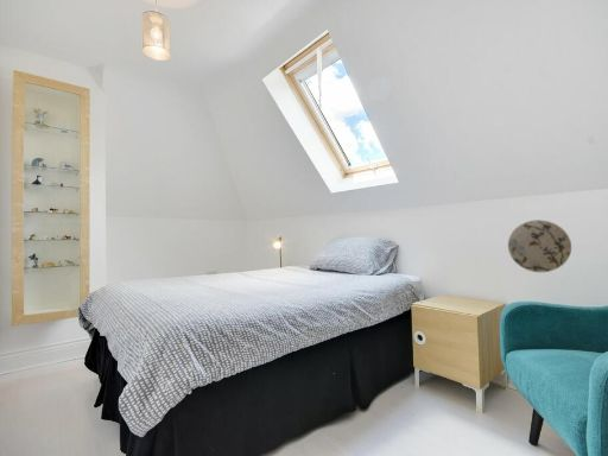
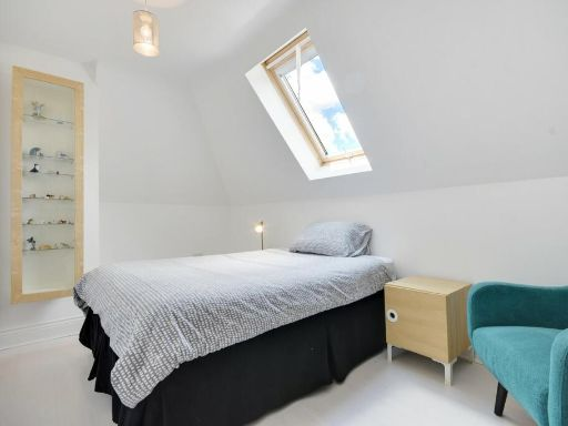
- decorative plate (538, 246)
